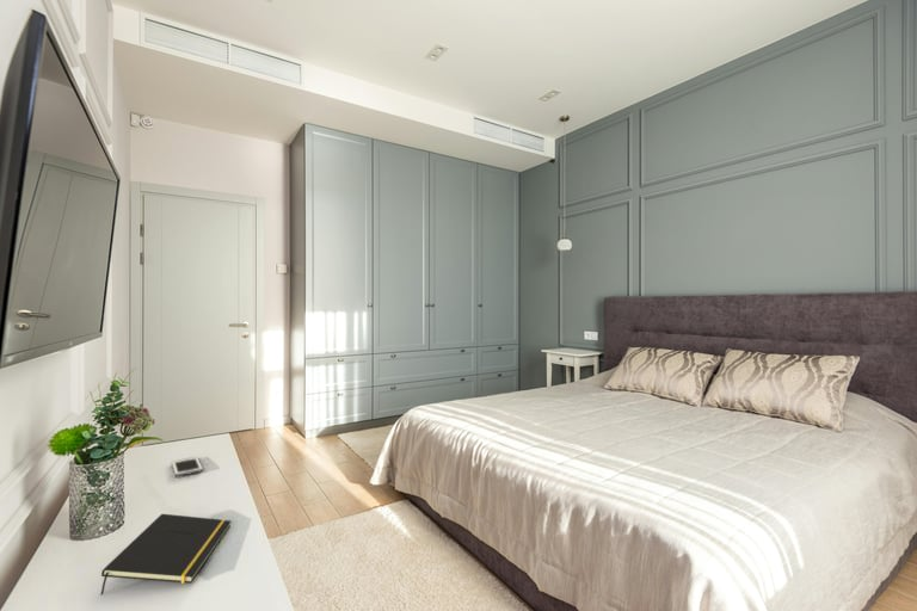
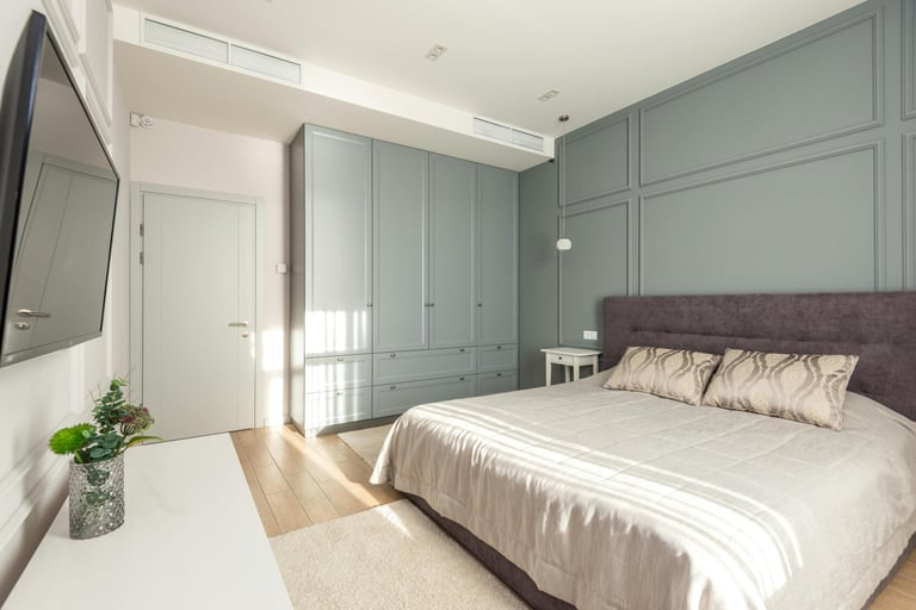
- notepad (174, 544)
- cell phone (186, 465)
